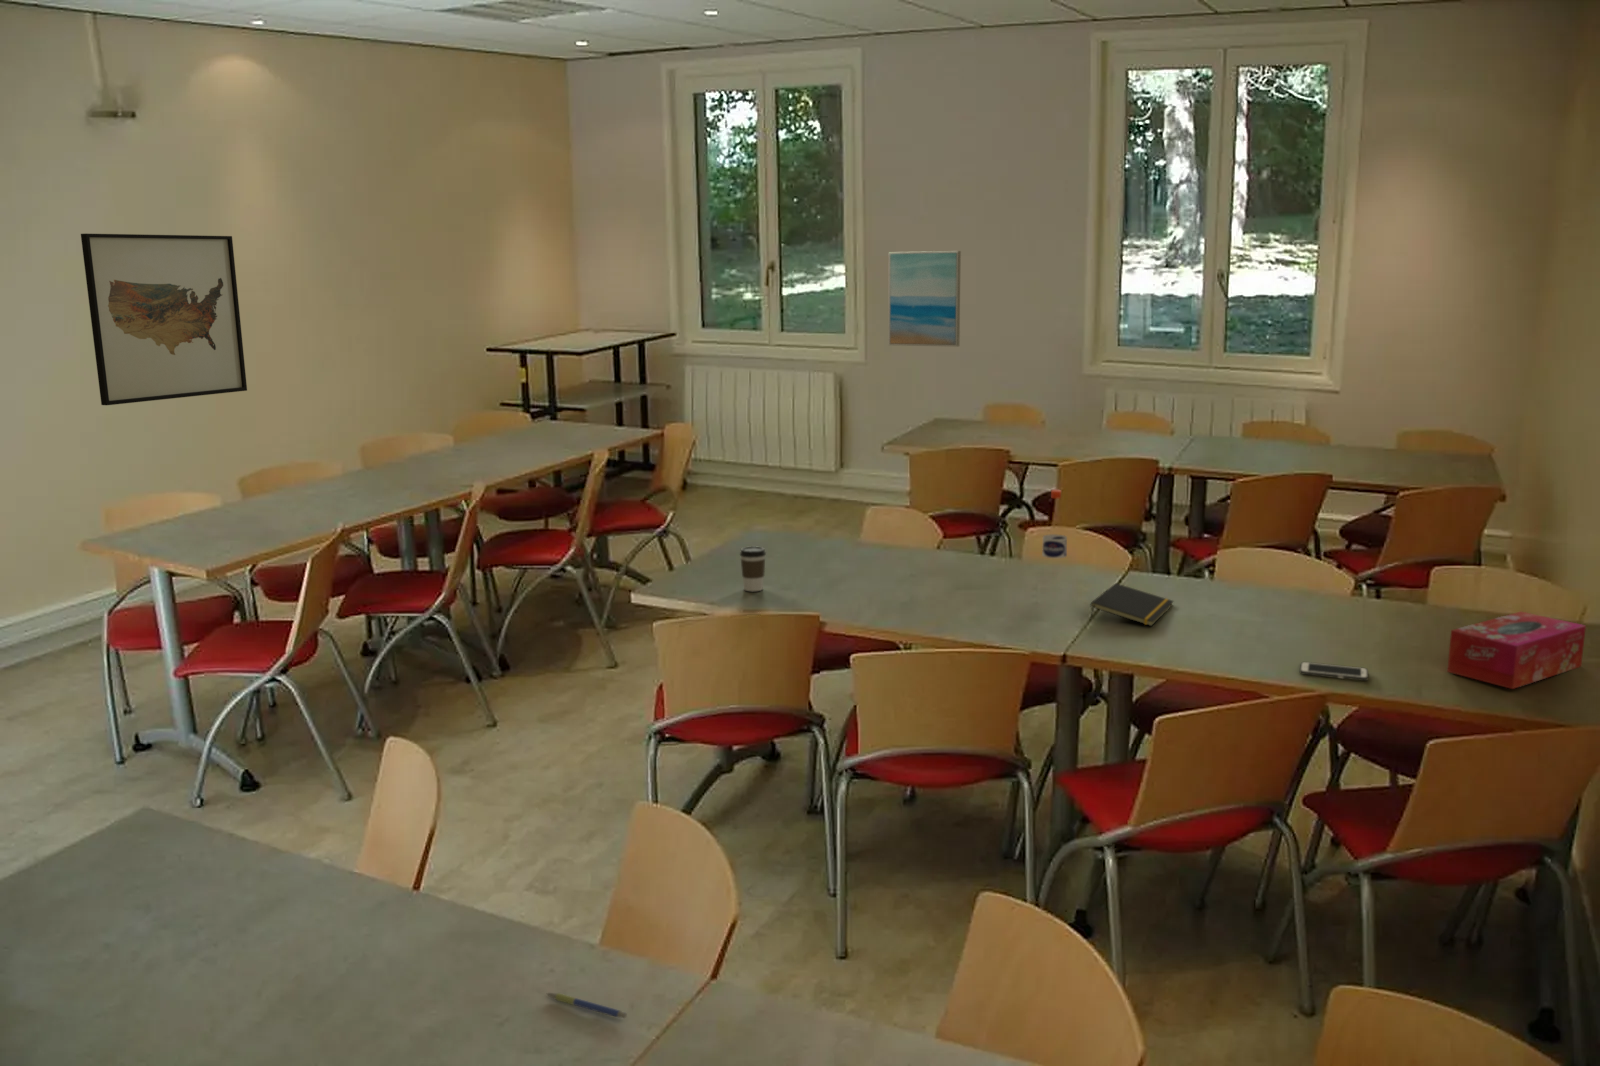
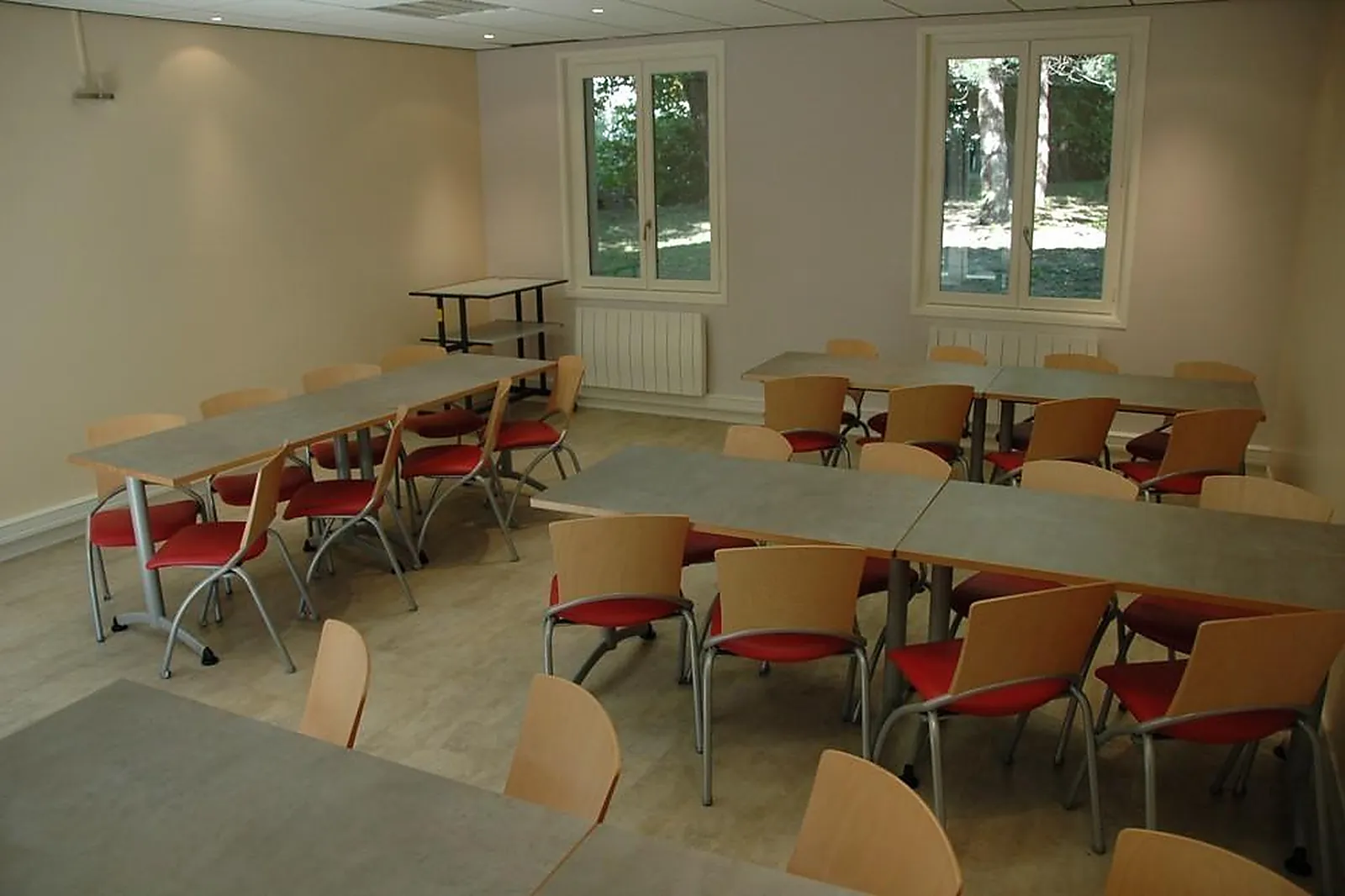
- wall art (923, 299)
- water bottle (1054, 538)
- tissue box (1516, 648)
- wall art (169, 316)
- pen (585, 1004)
- cell phone (1334, 671)
- coffee cup (753, 569)
- notepad (1132, 603)
